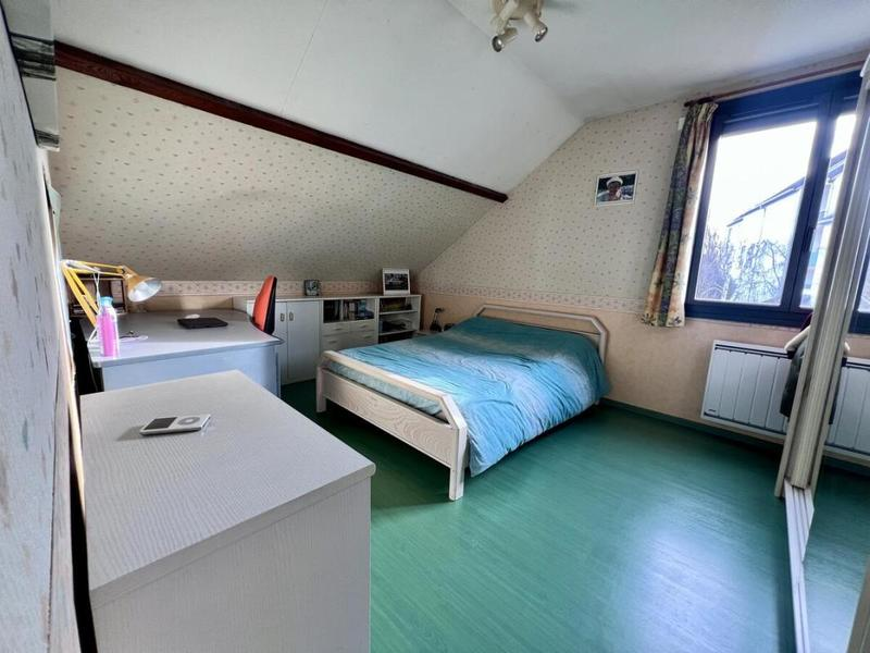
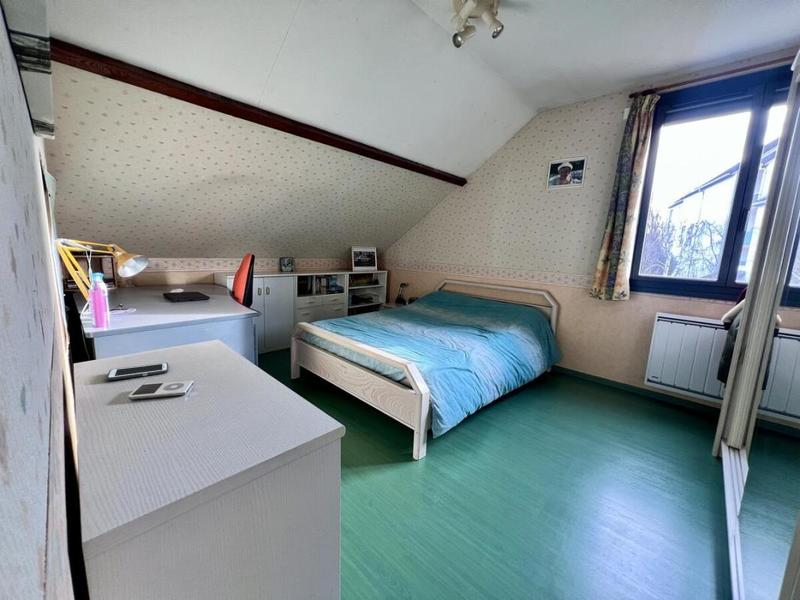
+ cell phone (139, 371)
